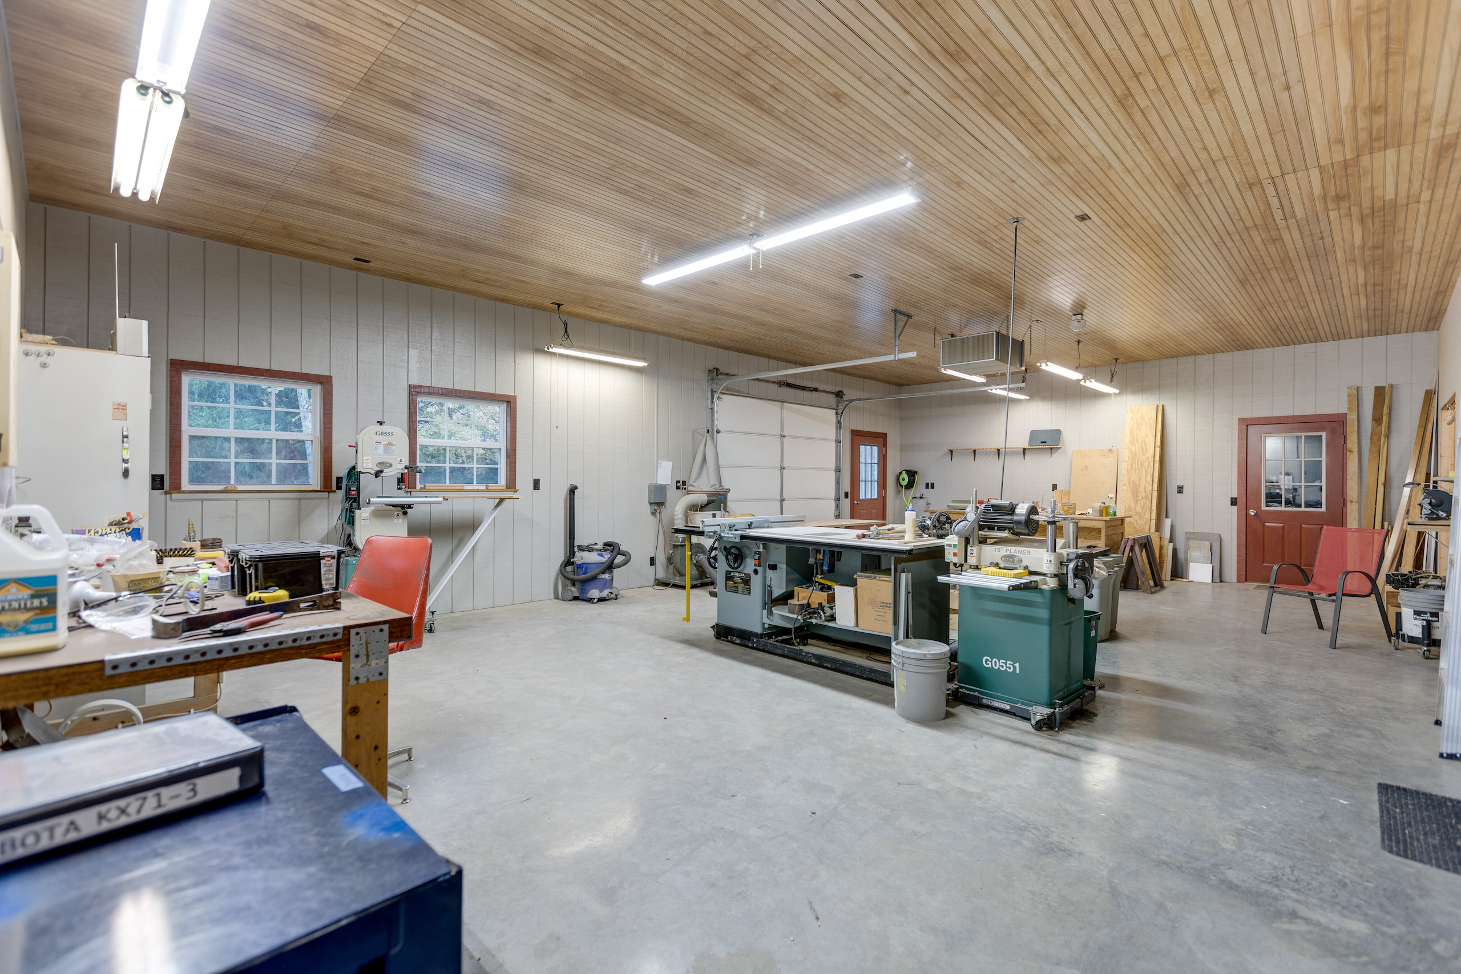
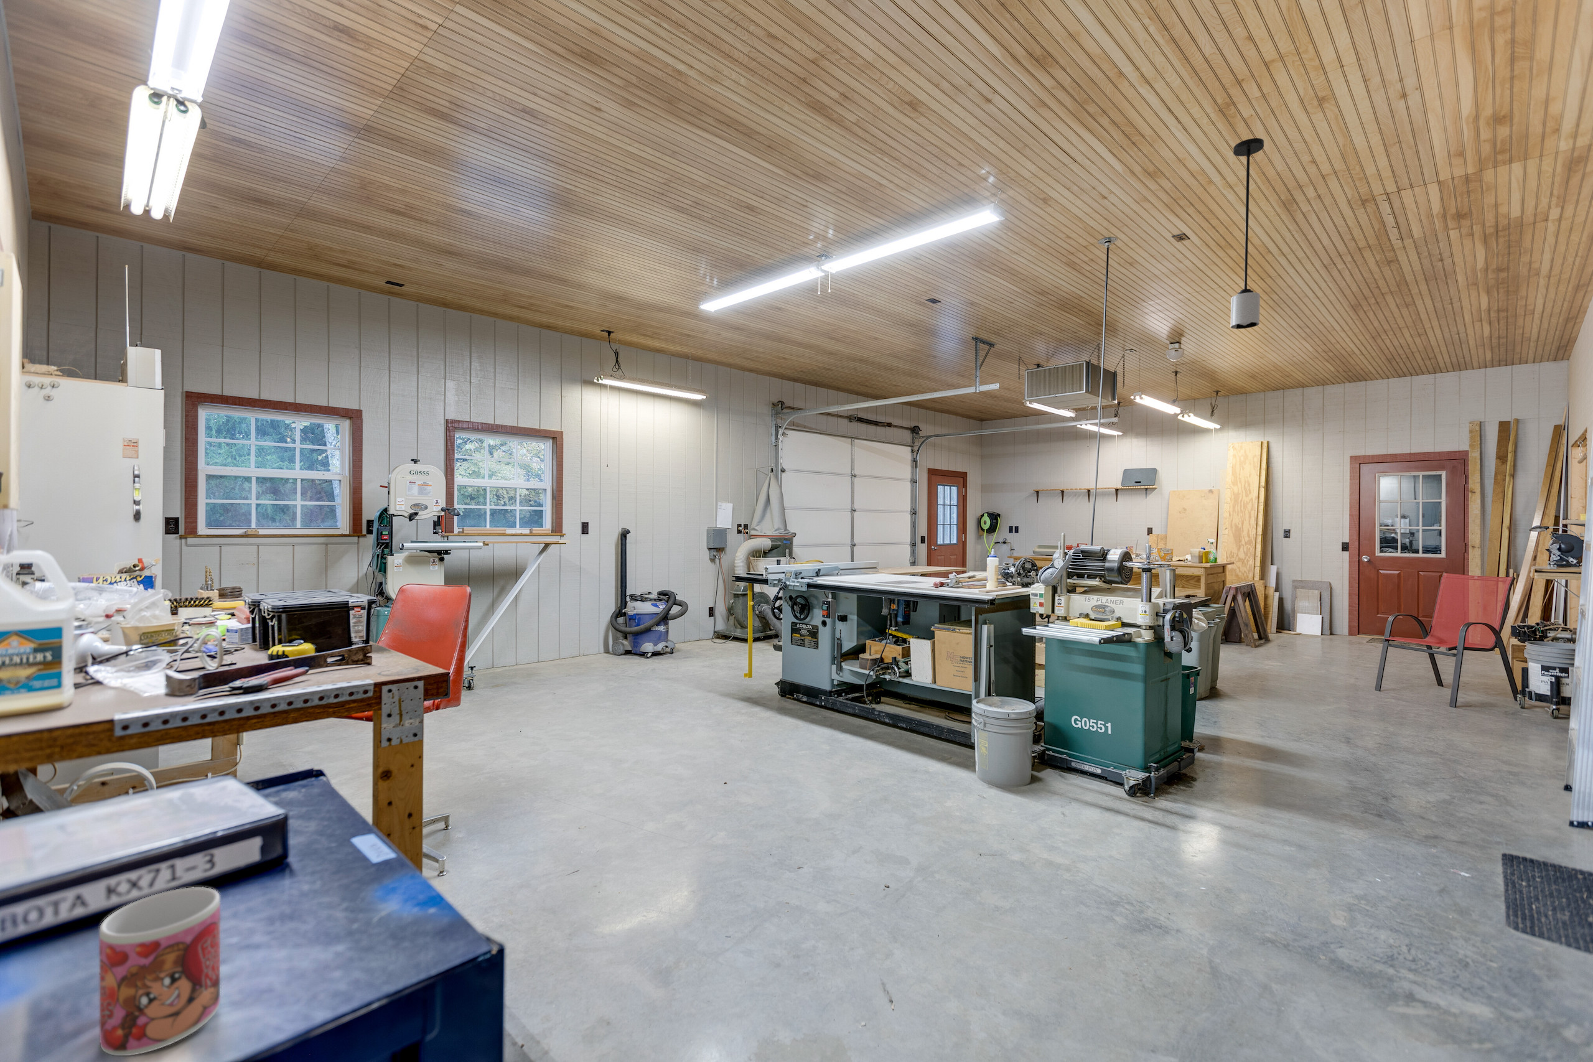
+ light fixture (1247, 235)
+ mug (167, 955)
